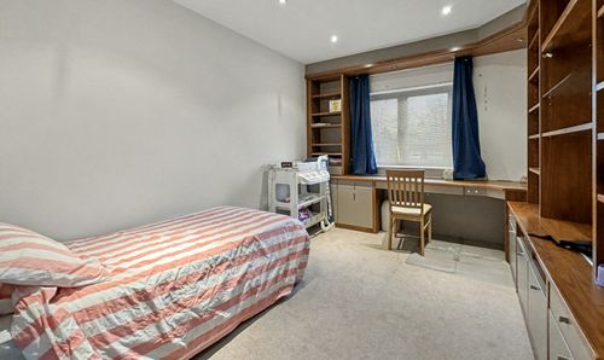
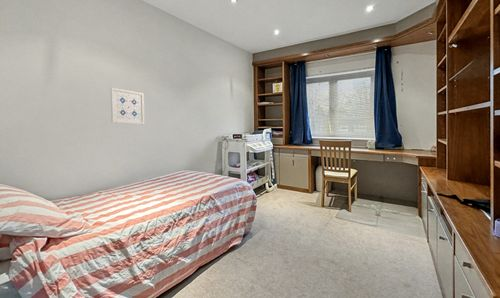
+ wall art (128, 107)
